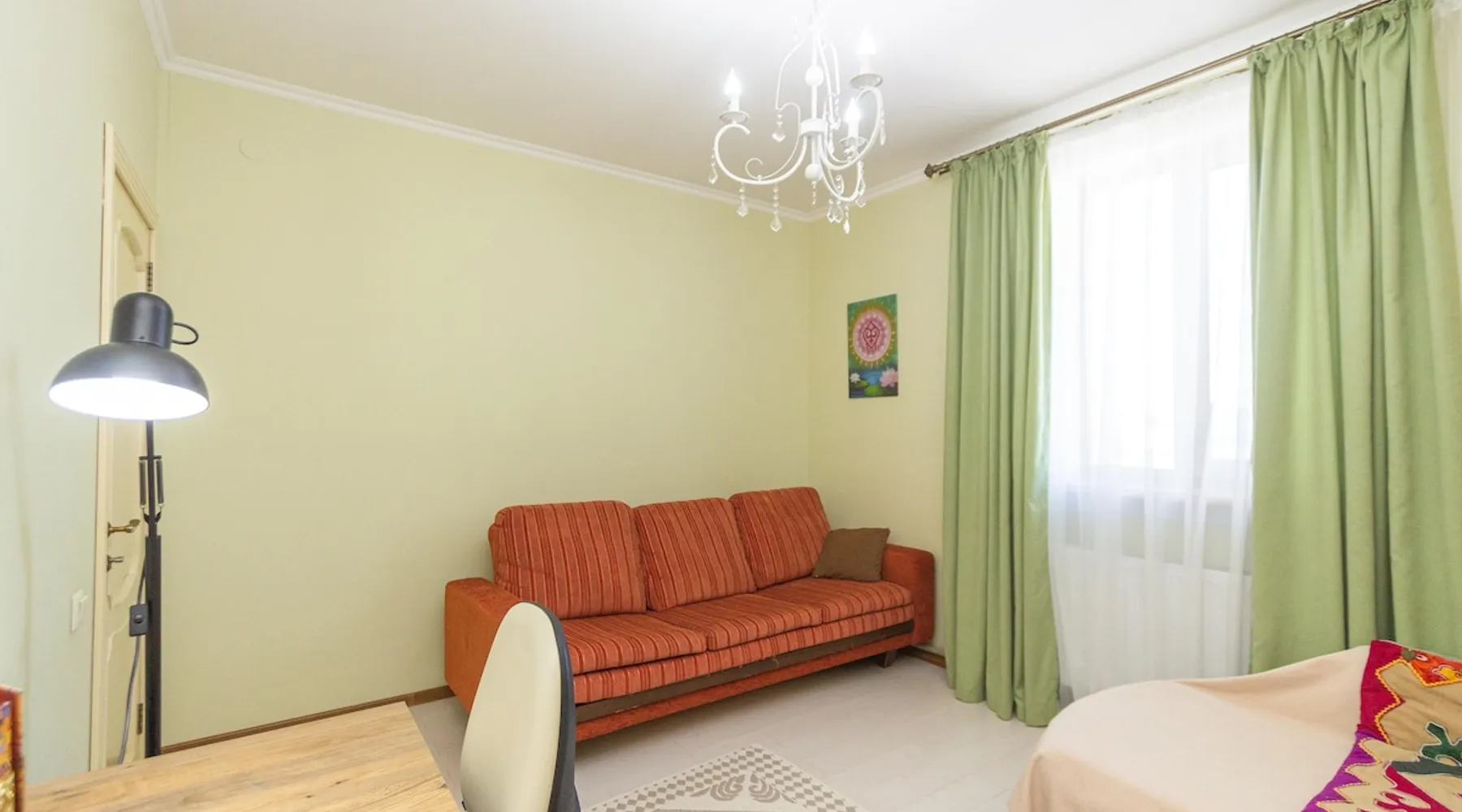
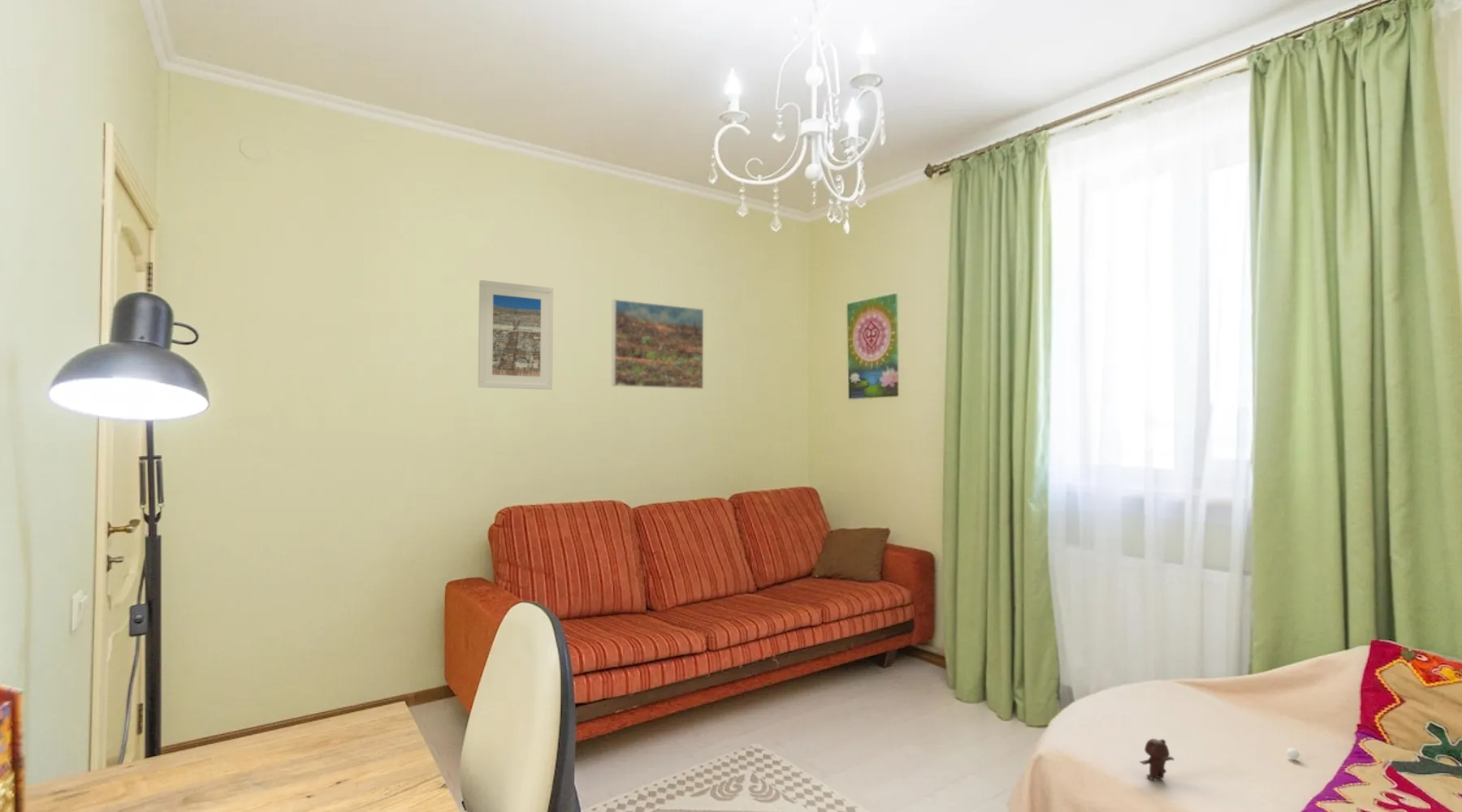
+ bear (1174, 758)
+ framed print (517, 336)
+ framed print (659, 346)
